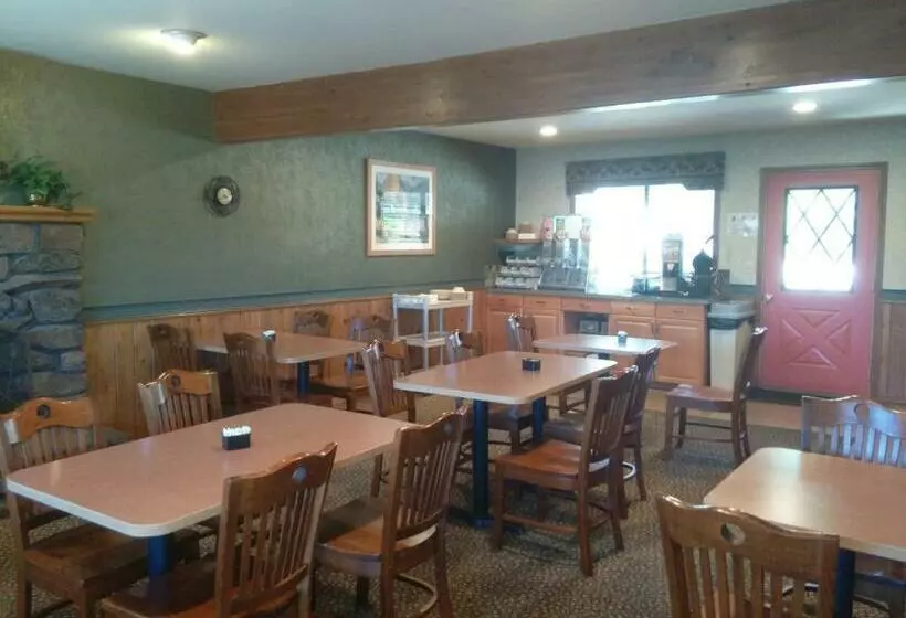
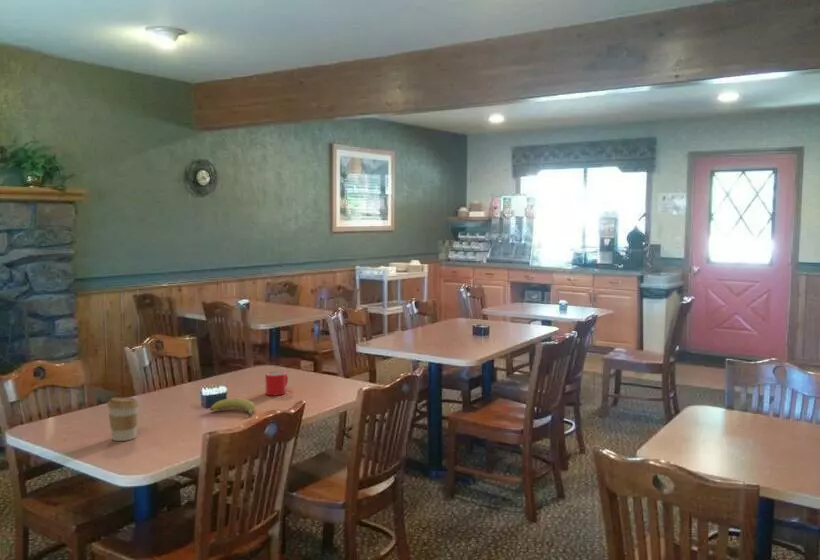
+ mug (278, 382)
+ fruit (236, 406)
+ coffee cup (123, 417)
